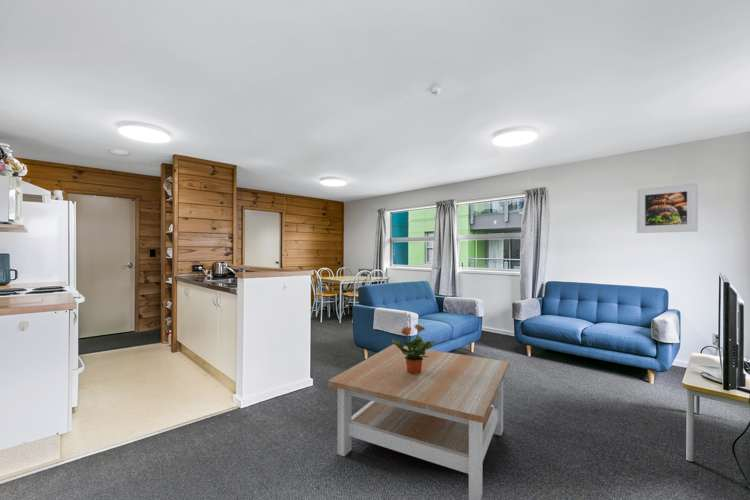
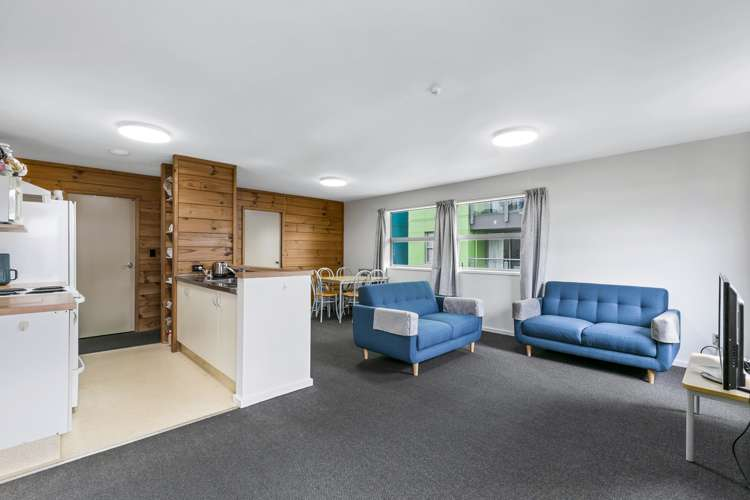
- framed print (665, 209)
- coffee table (425, 405)
- potted plant (413, 348)
